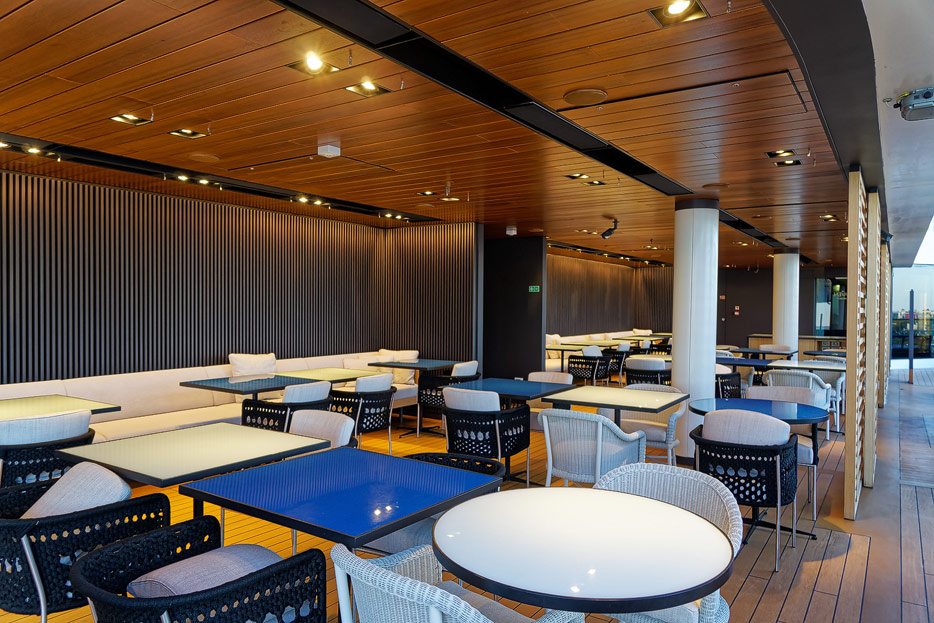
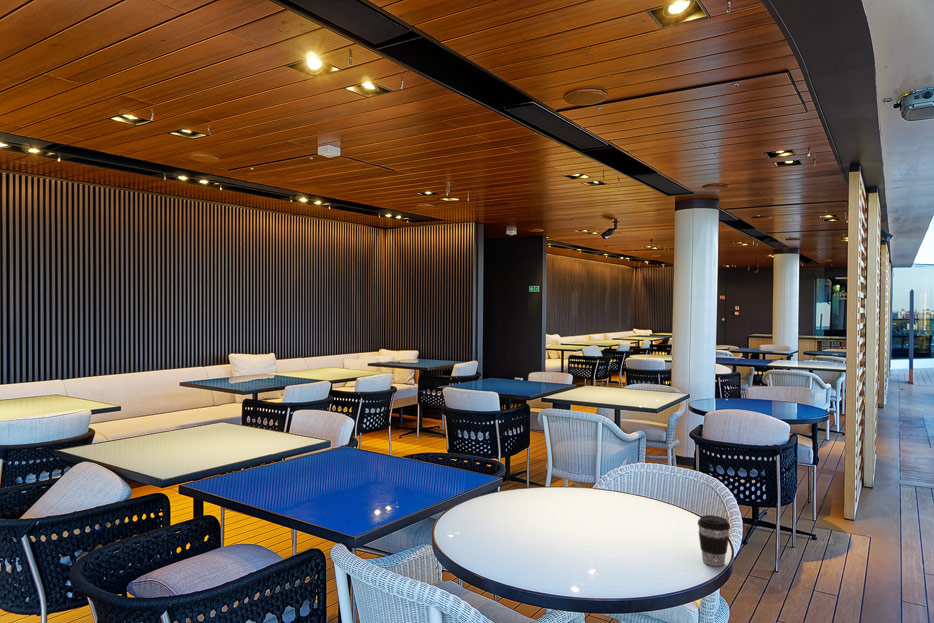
+ coffee cup (713, 540)
